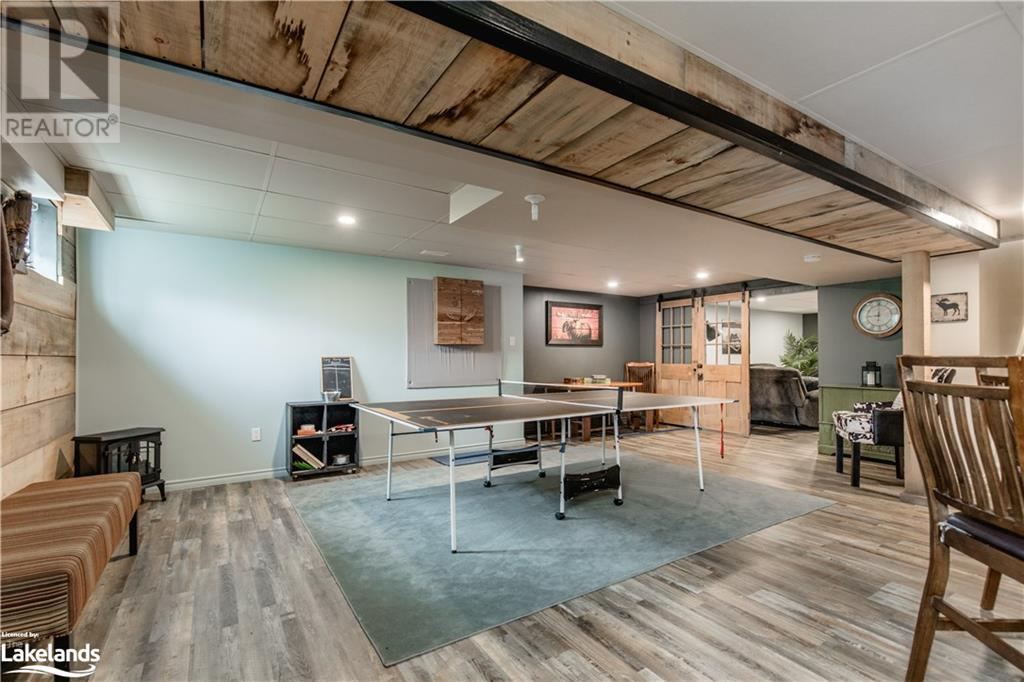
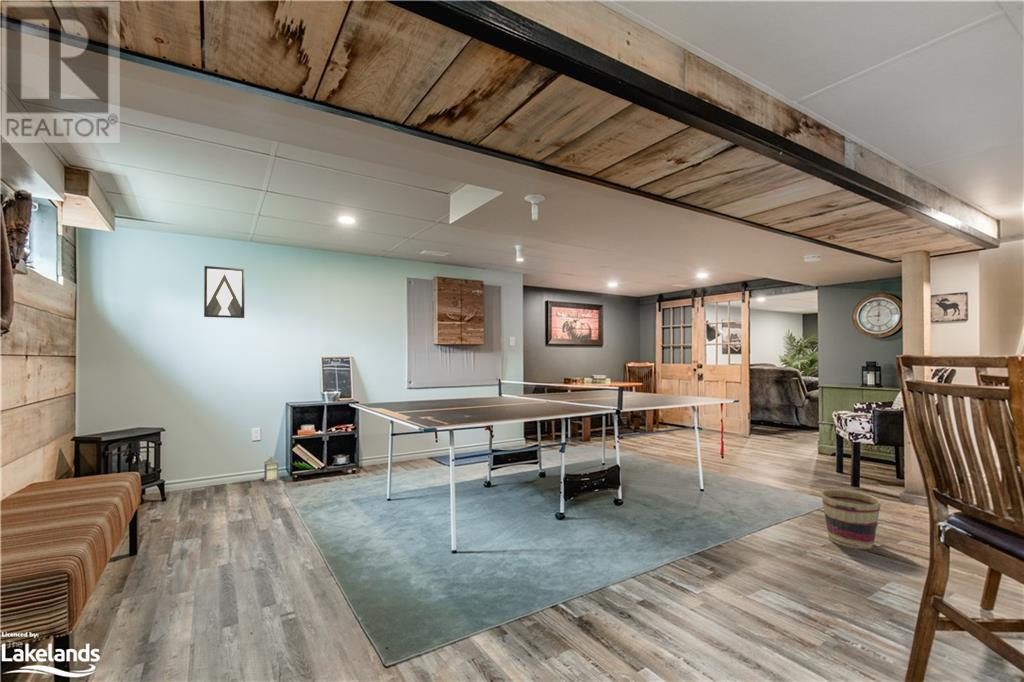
+ basket (850, 519)
+ lantern (271, 463)
+ wall art (224, 292)
